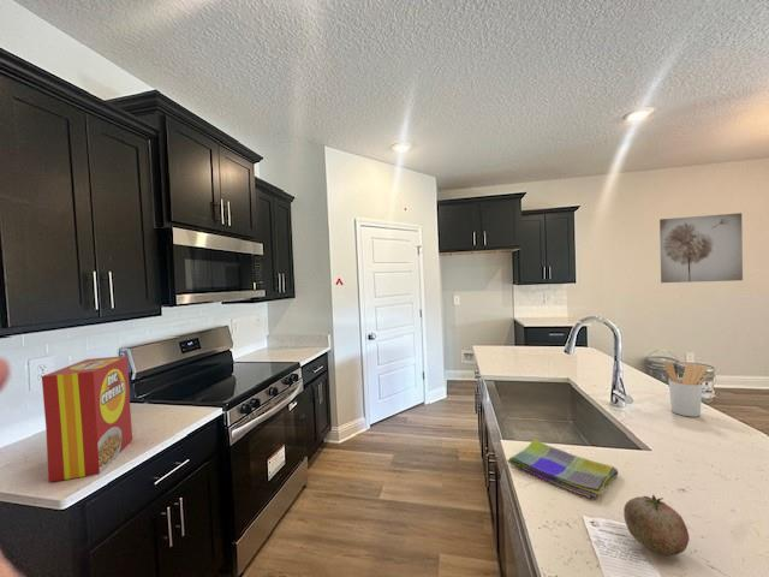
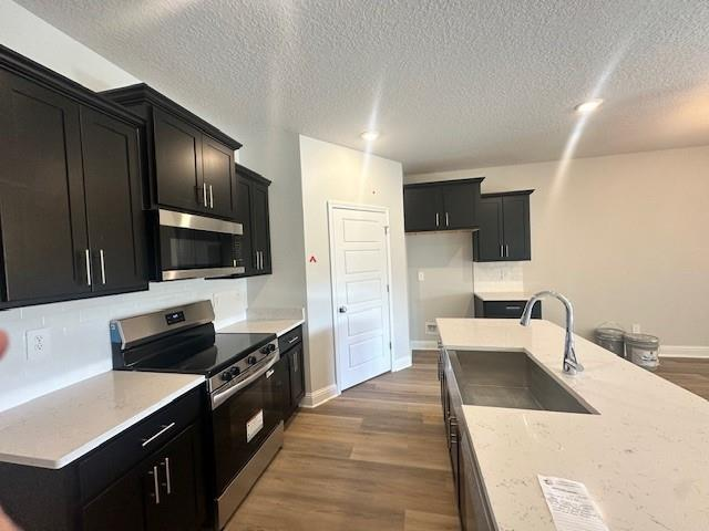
- fruit (655, 522)
- utensil holder (688, 387)
- wall art (699, 249)
- dish towel (561, 464)
- cereal box (93, 411)
